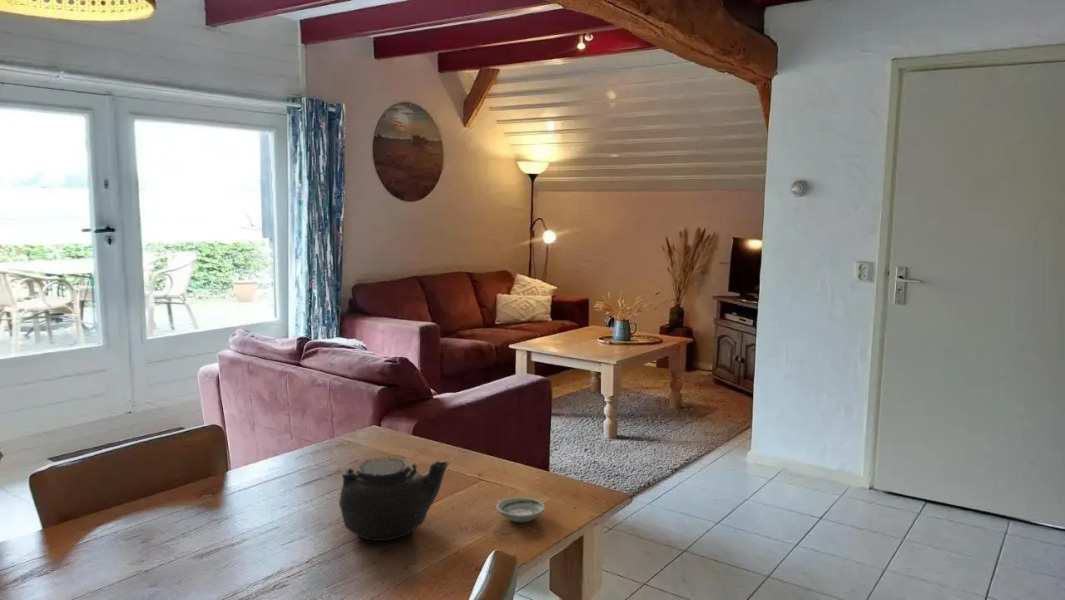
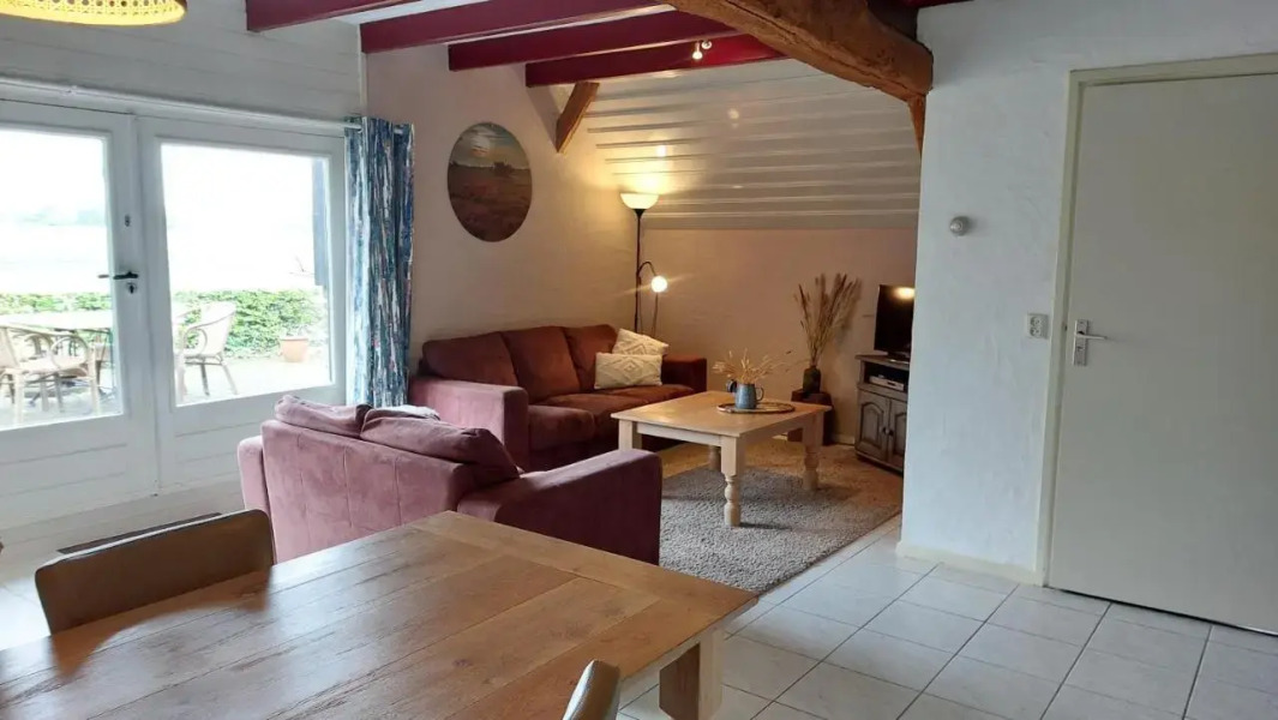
- teapot (394, 496)
- saucer (520, 511)
